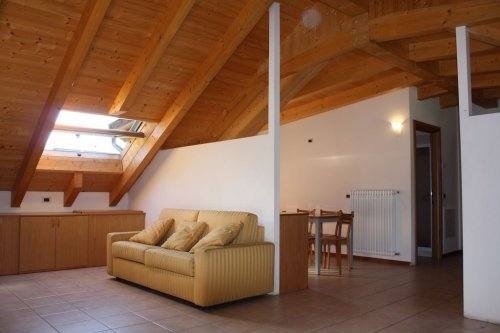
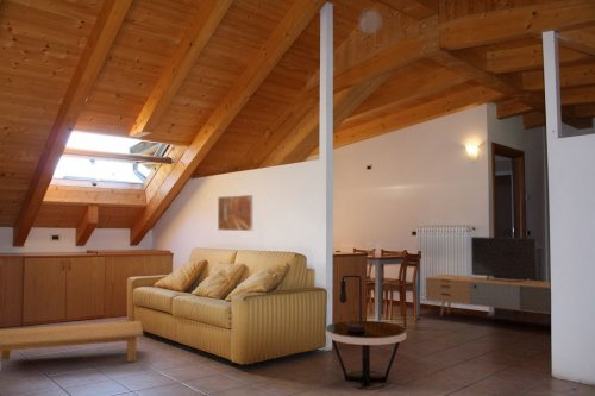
+ side table (365, 353)
+ media console (501, 279)
+ coffee table (68, 345)
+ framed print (234, 213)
+ table lamp (346, 300)
